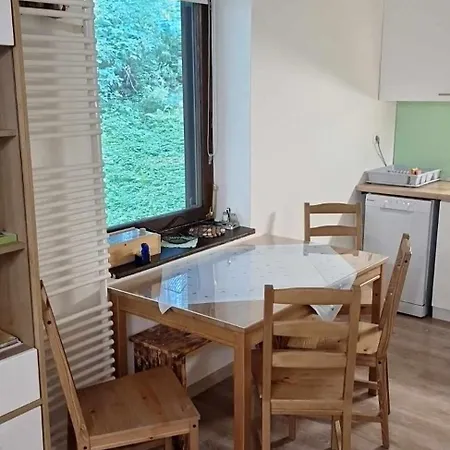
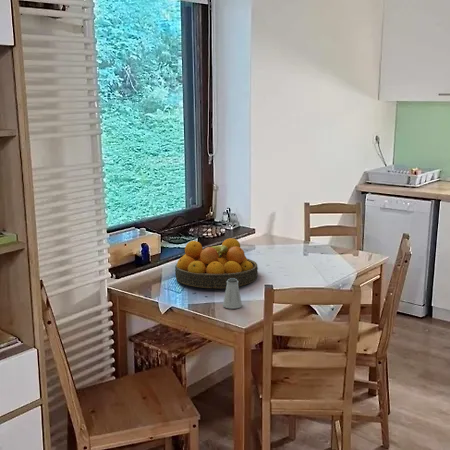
+ fruit bowl (216, 259)
+ saltshaker (232, 292)
